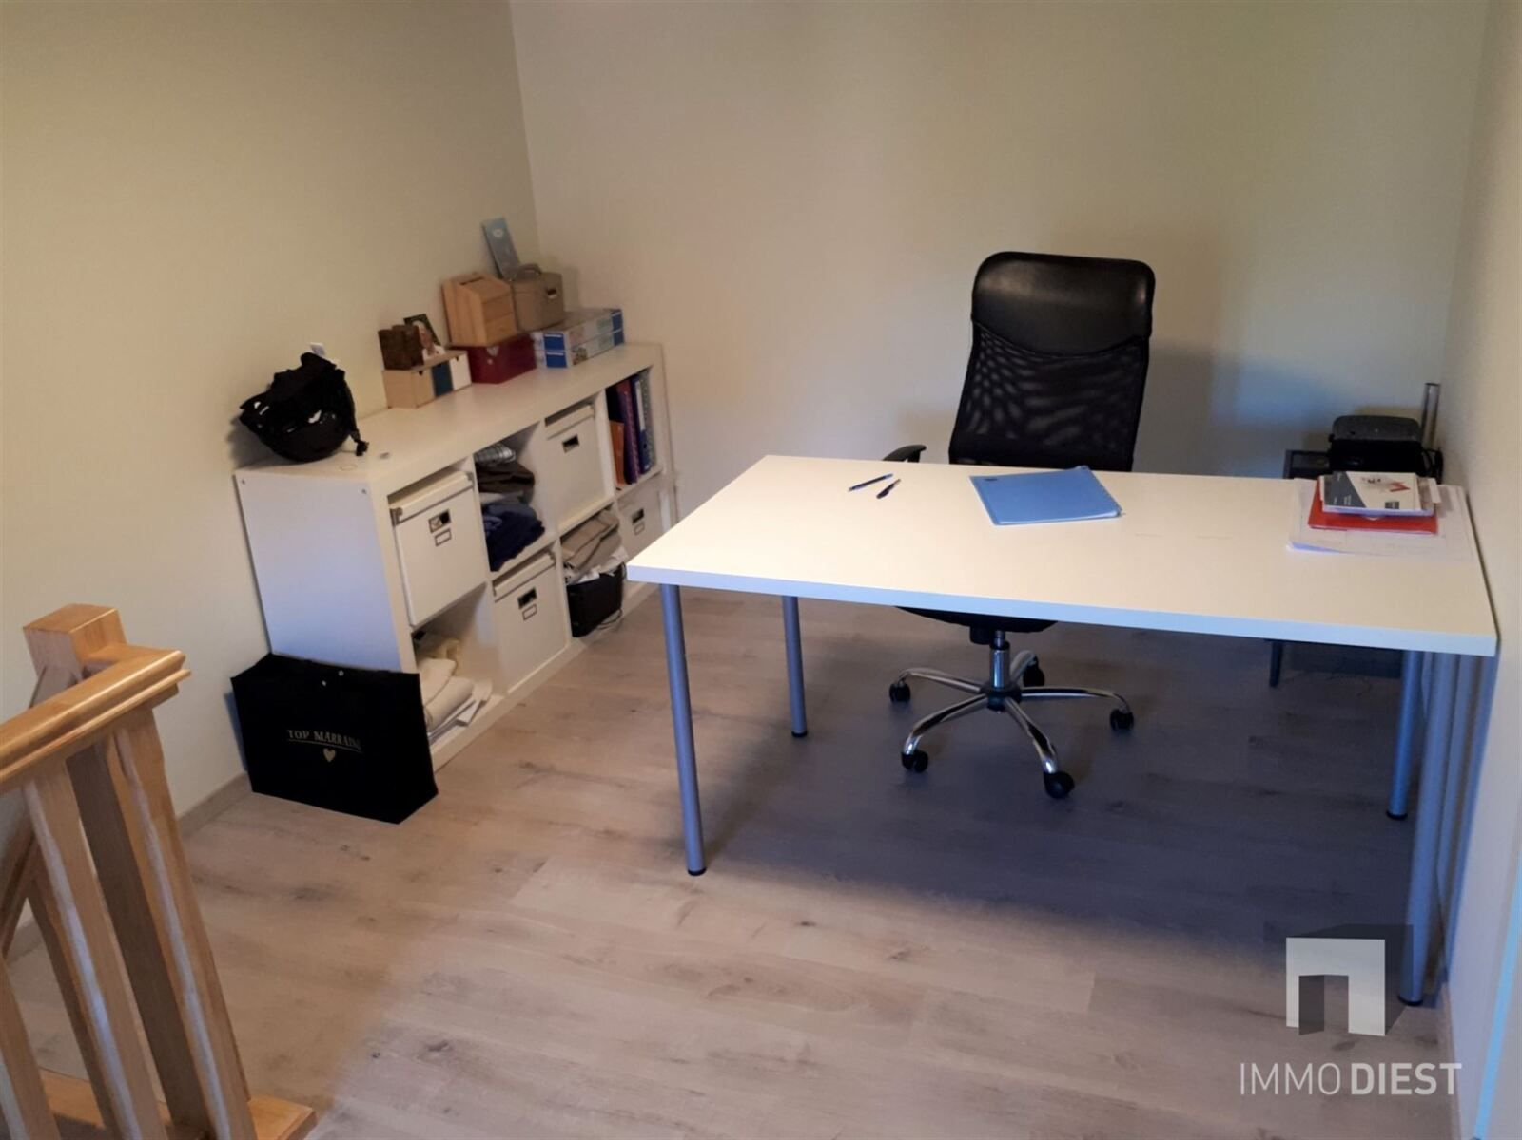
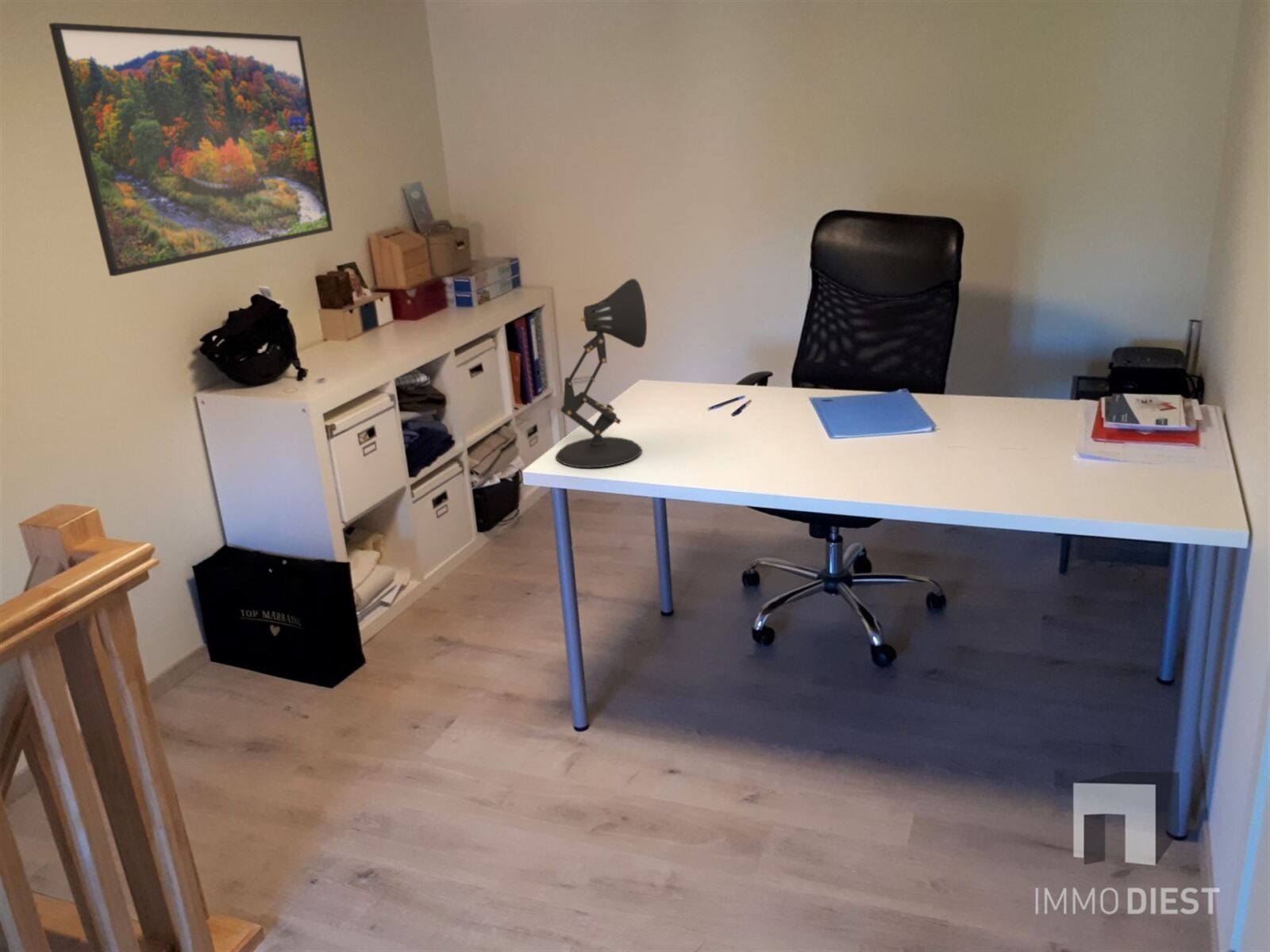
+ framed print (214, 144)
+ desk lamp (595, 370)
